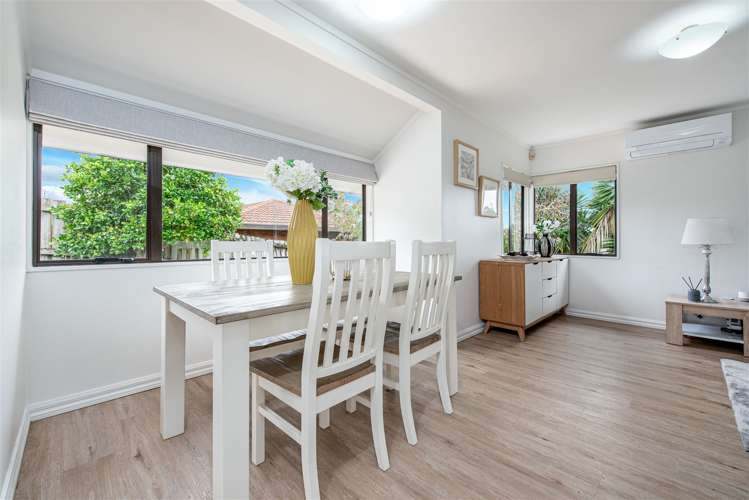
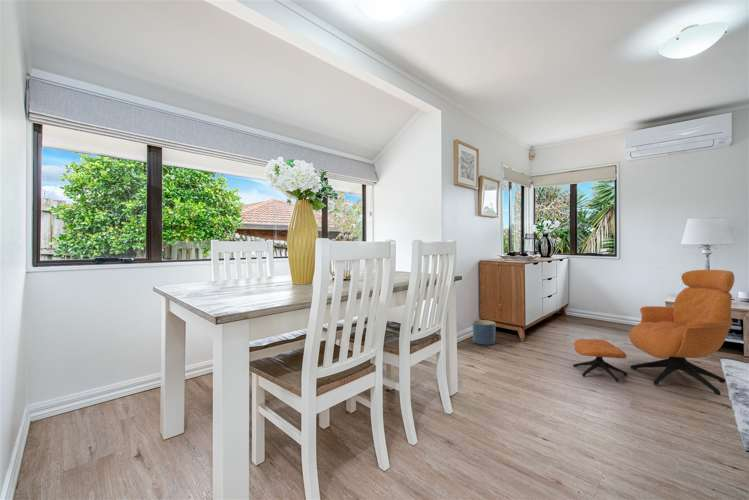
+ armchair (647, 323)
+ planter (483, 332)
